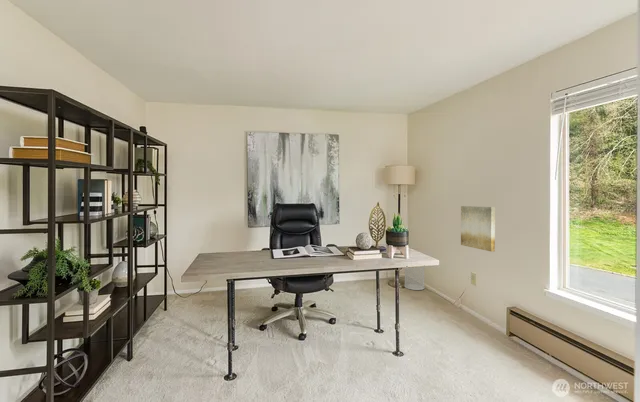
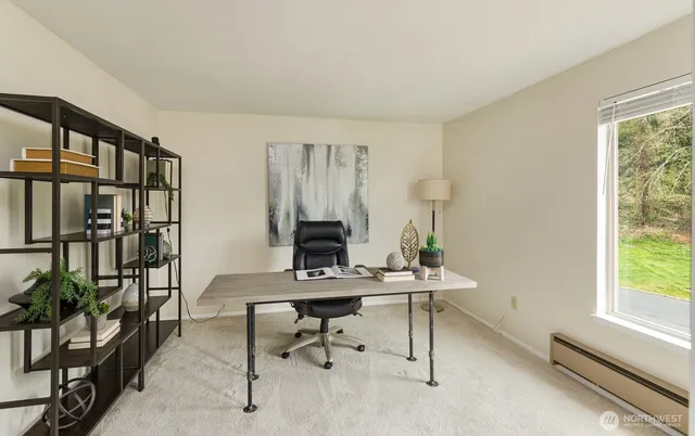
- wall art (476, 227)
- wastebasket (414, 275)
